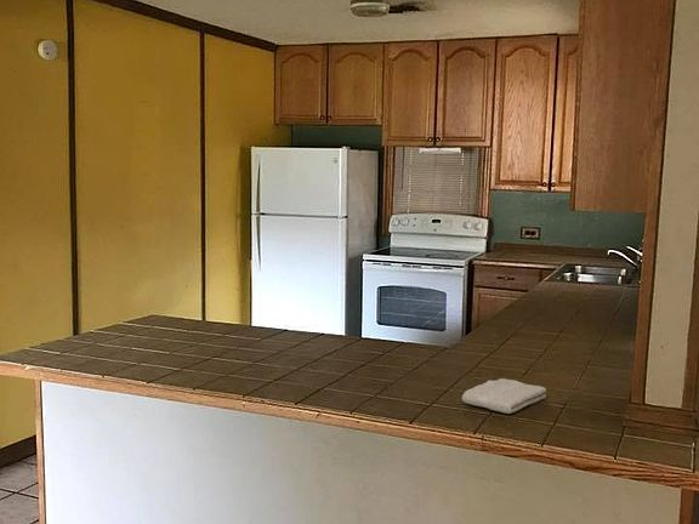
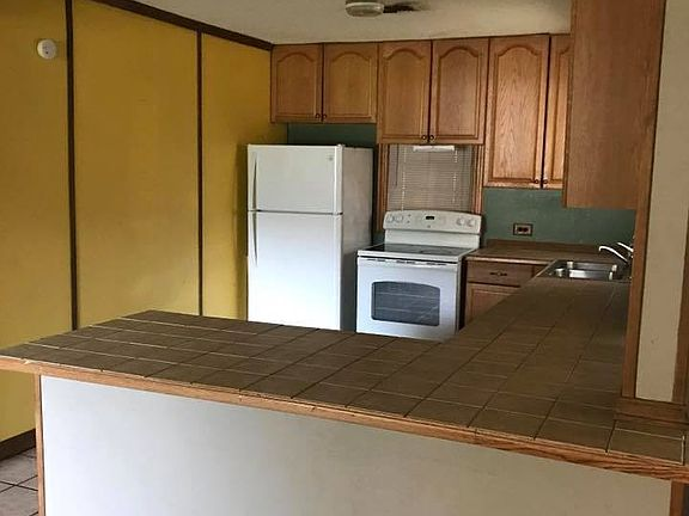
- washcloth (505, 394)
